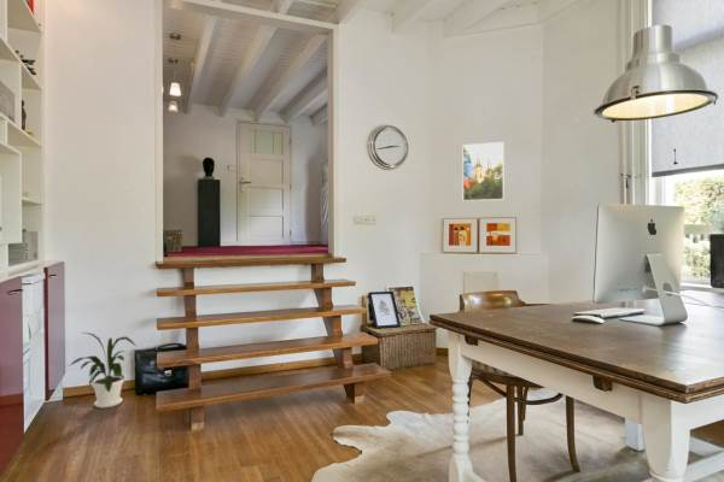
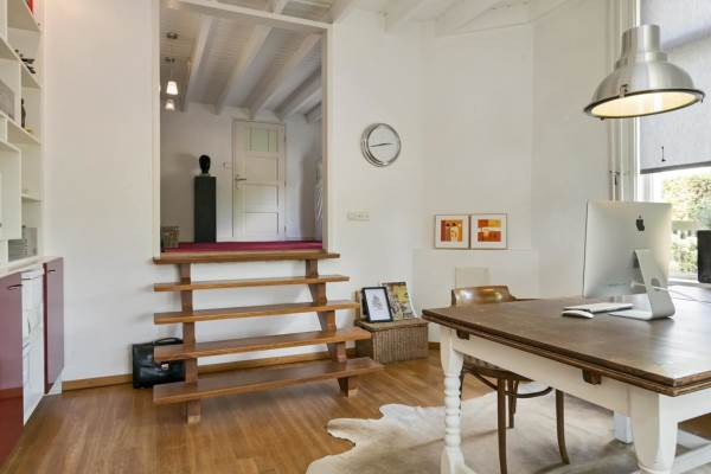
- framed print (483, 171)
- house plant (104, 368)
